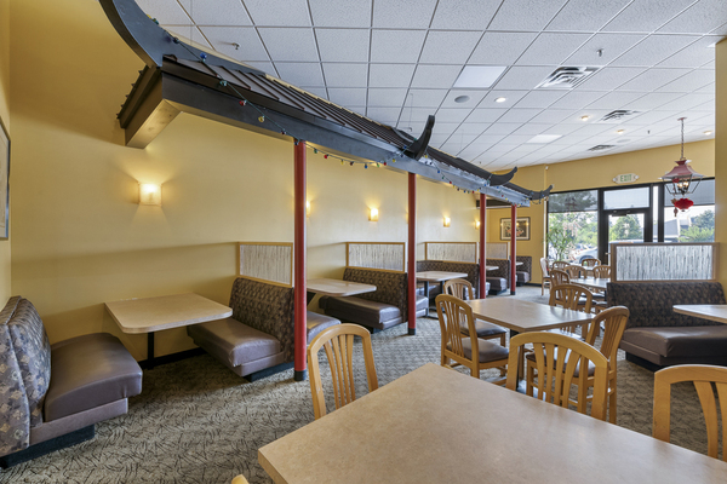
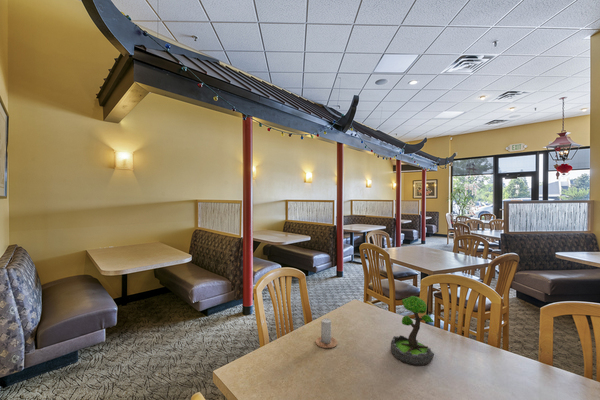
+ plant (411, 325)
+ candle (326, 326)
